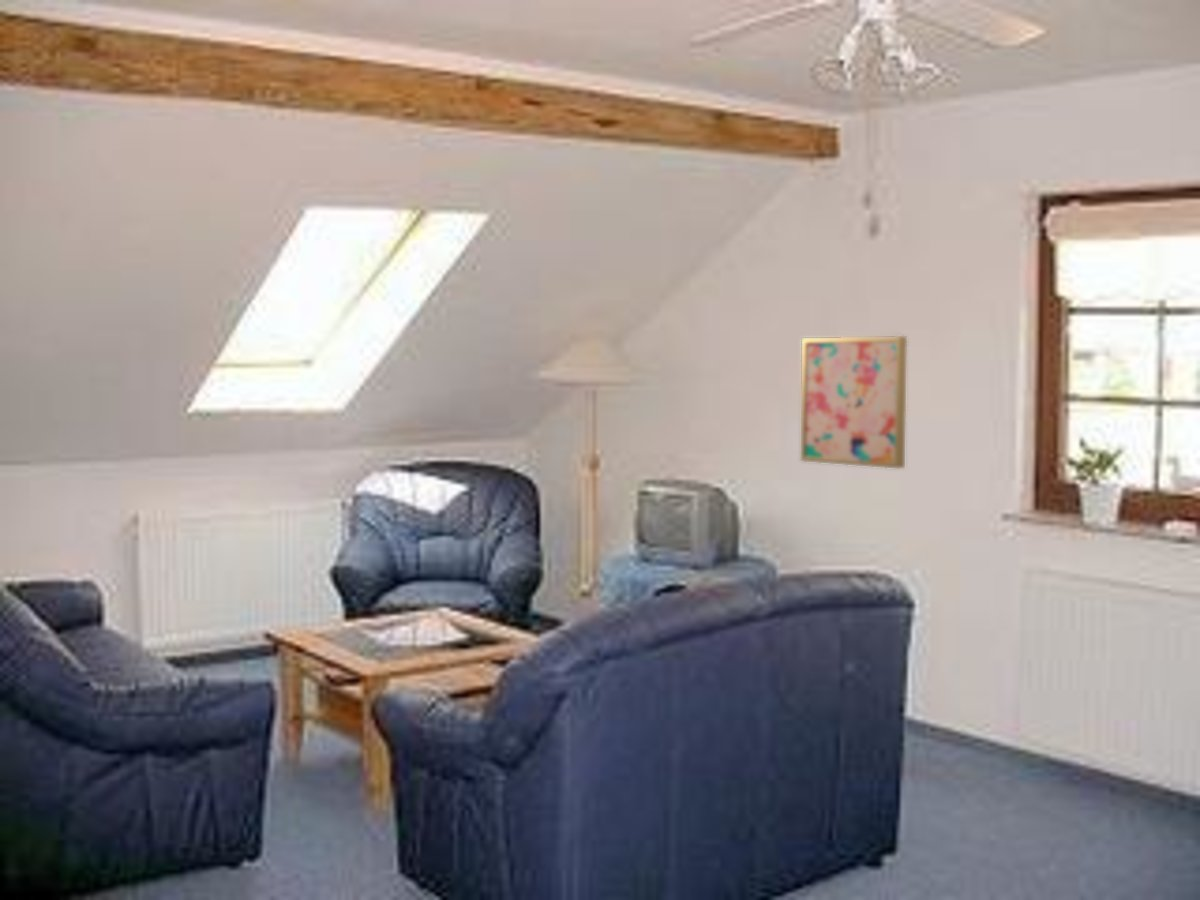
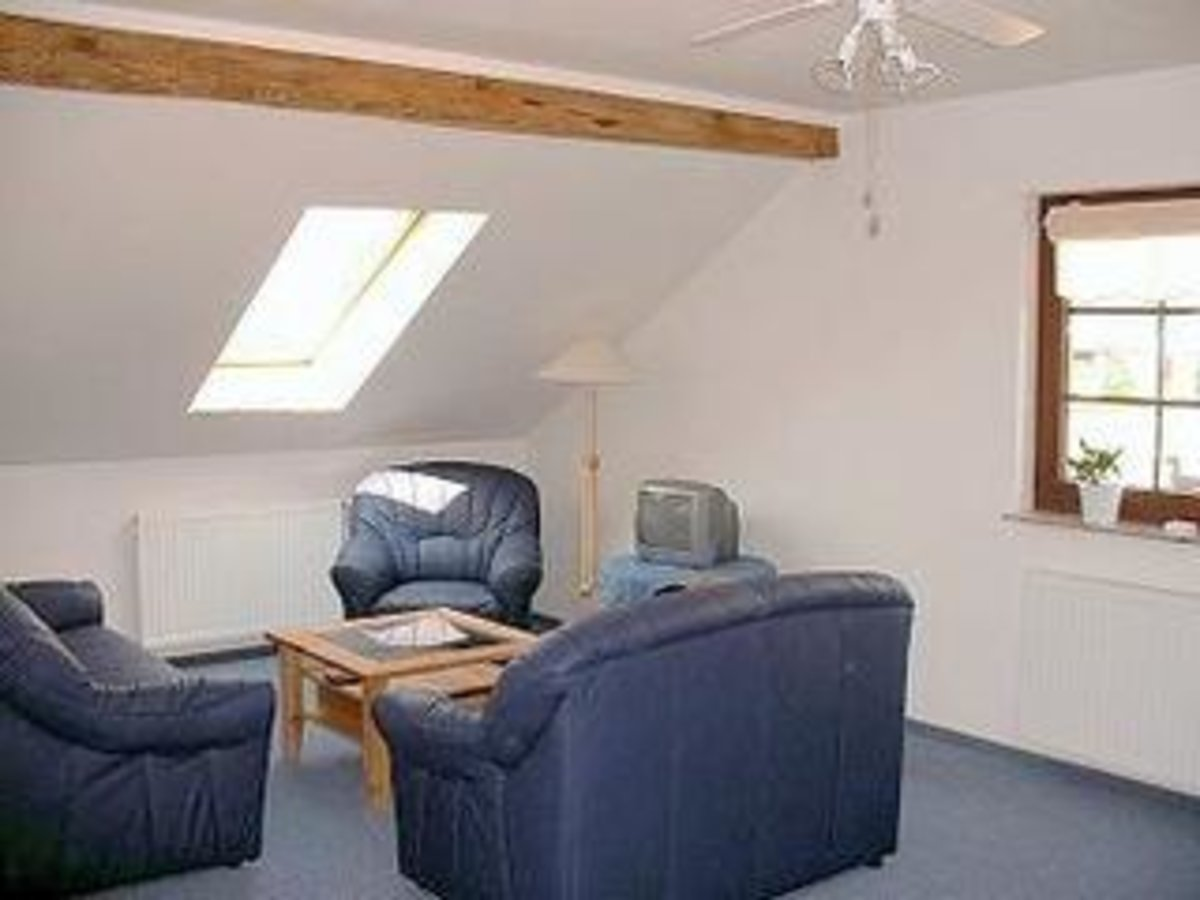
- wall art (851, 401)
